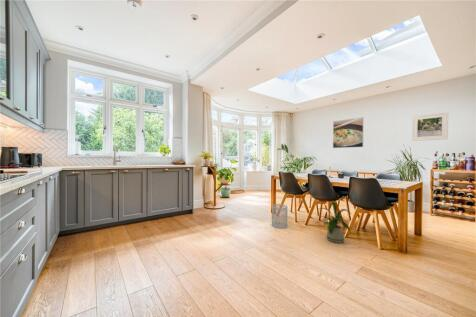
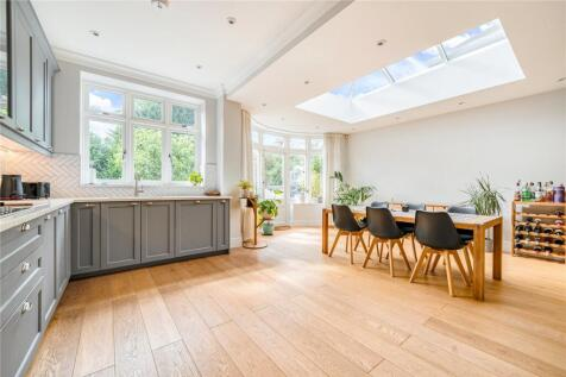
- house plant (333, 222)
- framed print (347, 133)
- wastebasket (279, 215)
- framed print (429, 127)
